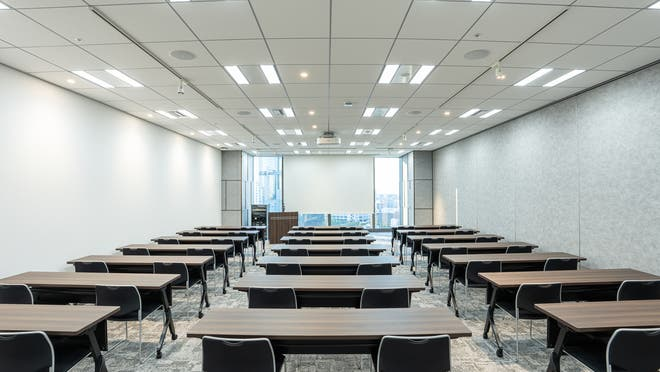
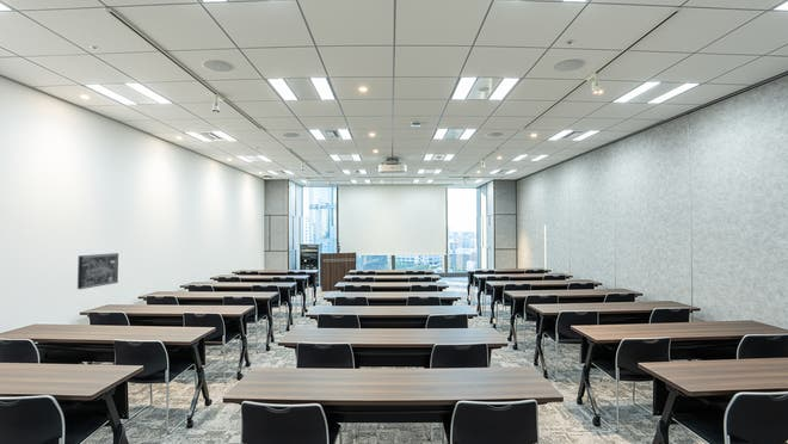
+ wall art (99, 270)
